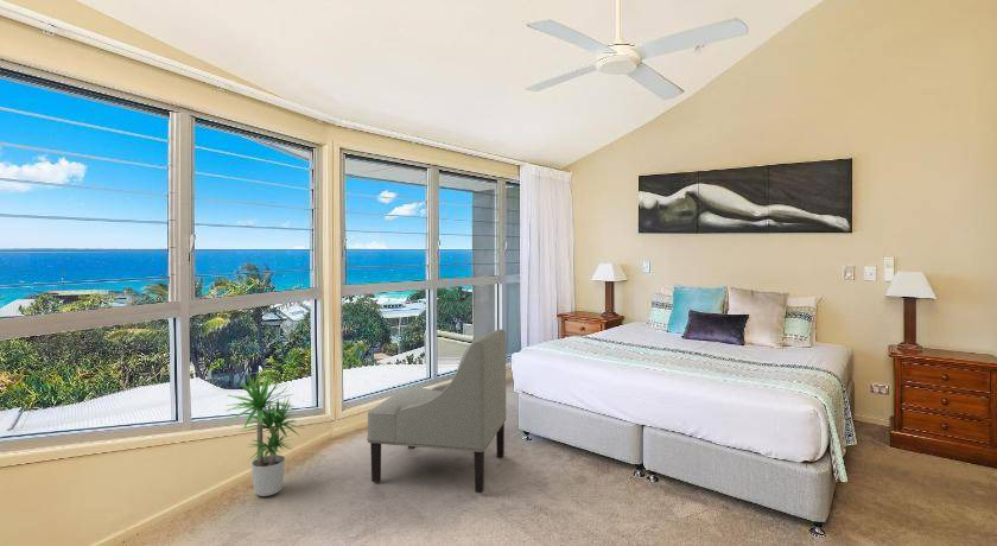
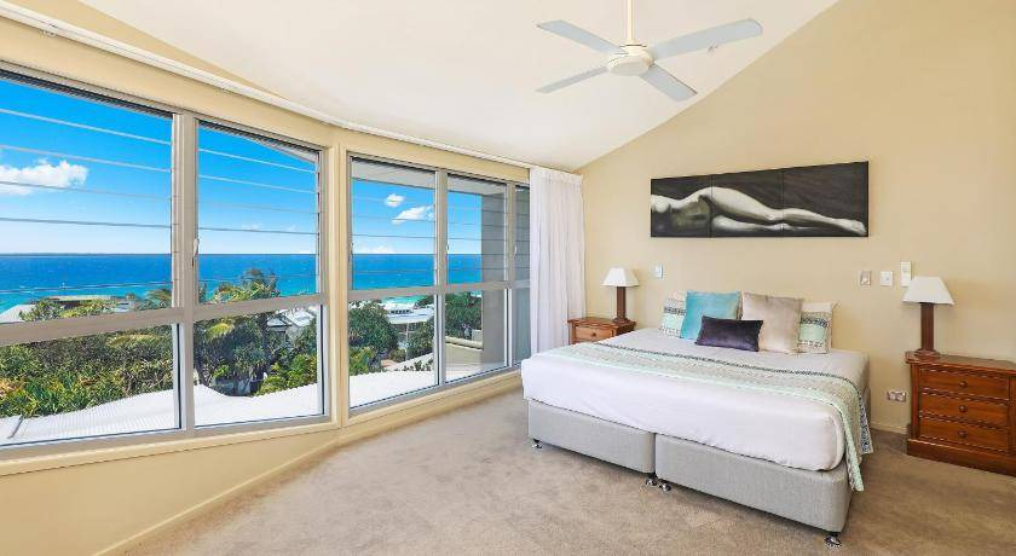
- chair (440, 400)
- potted plant (265, 427)
